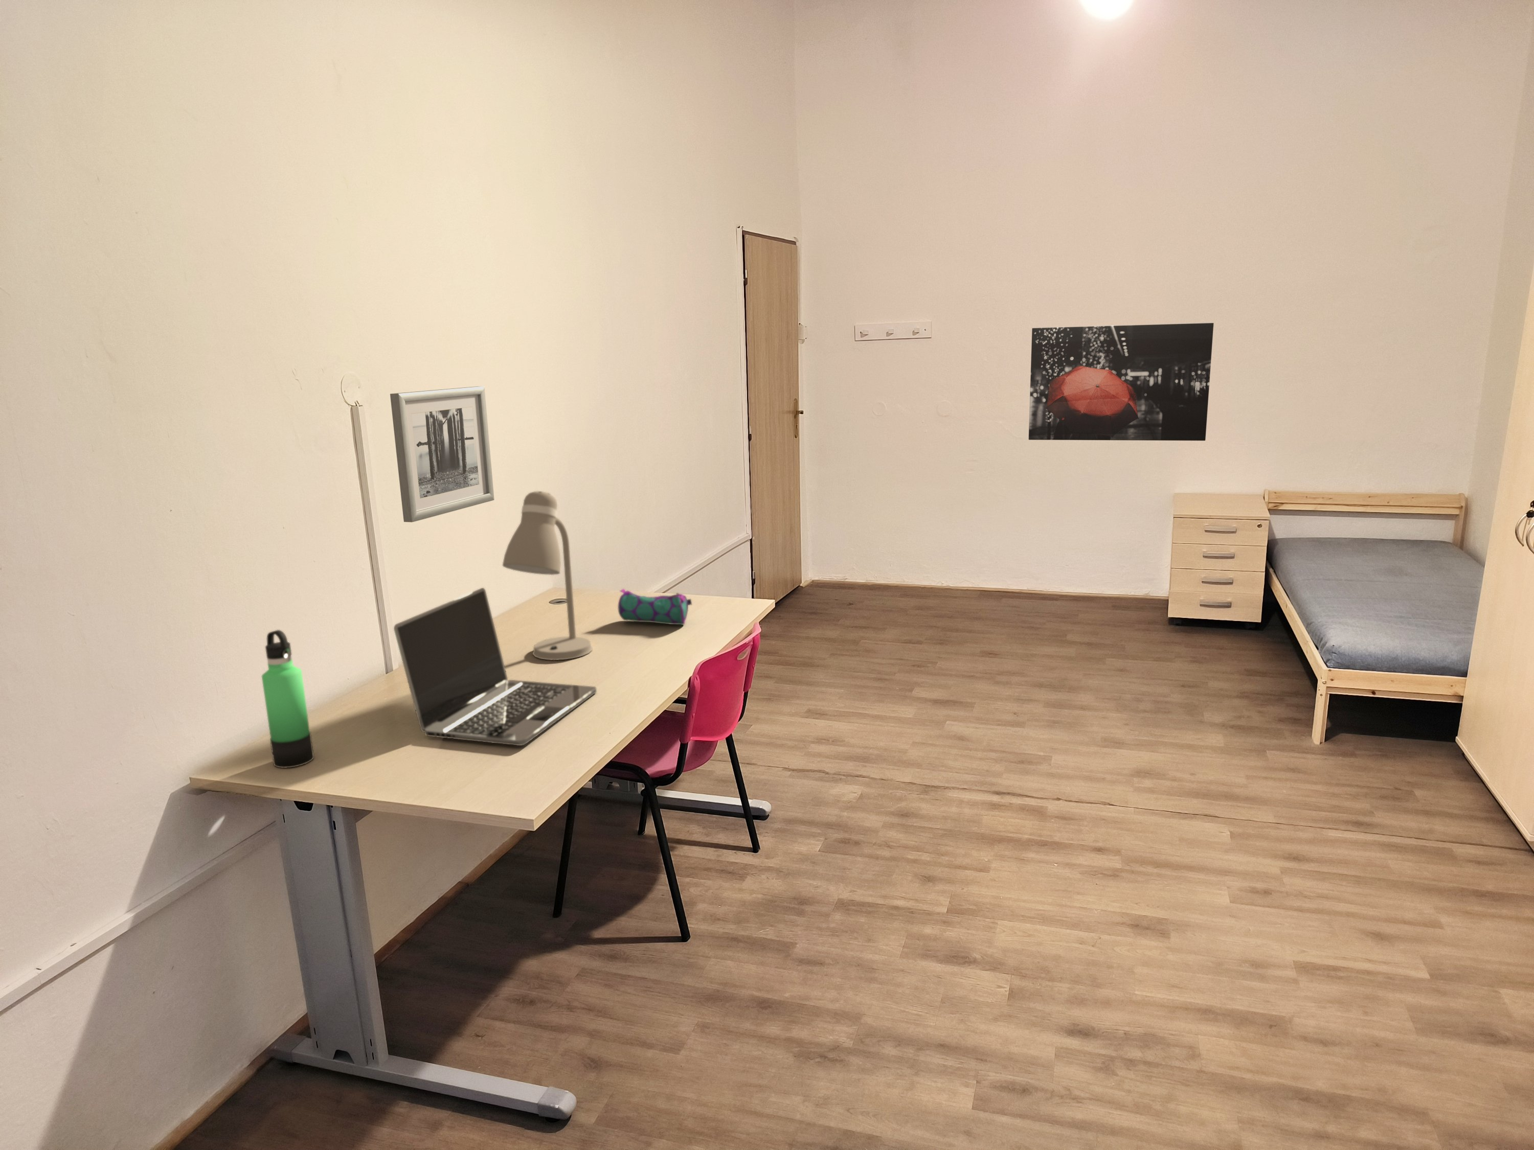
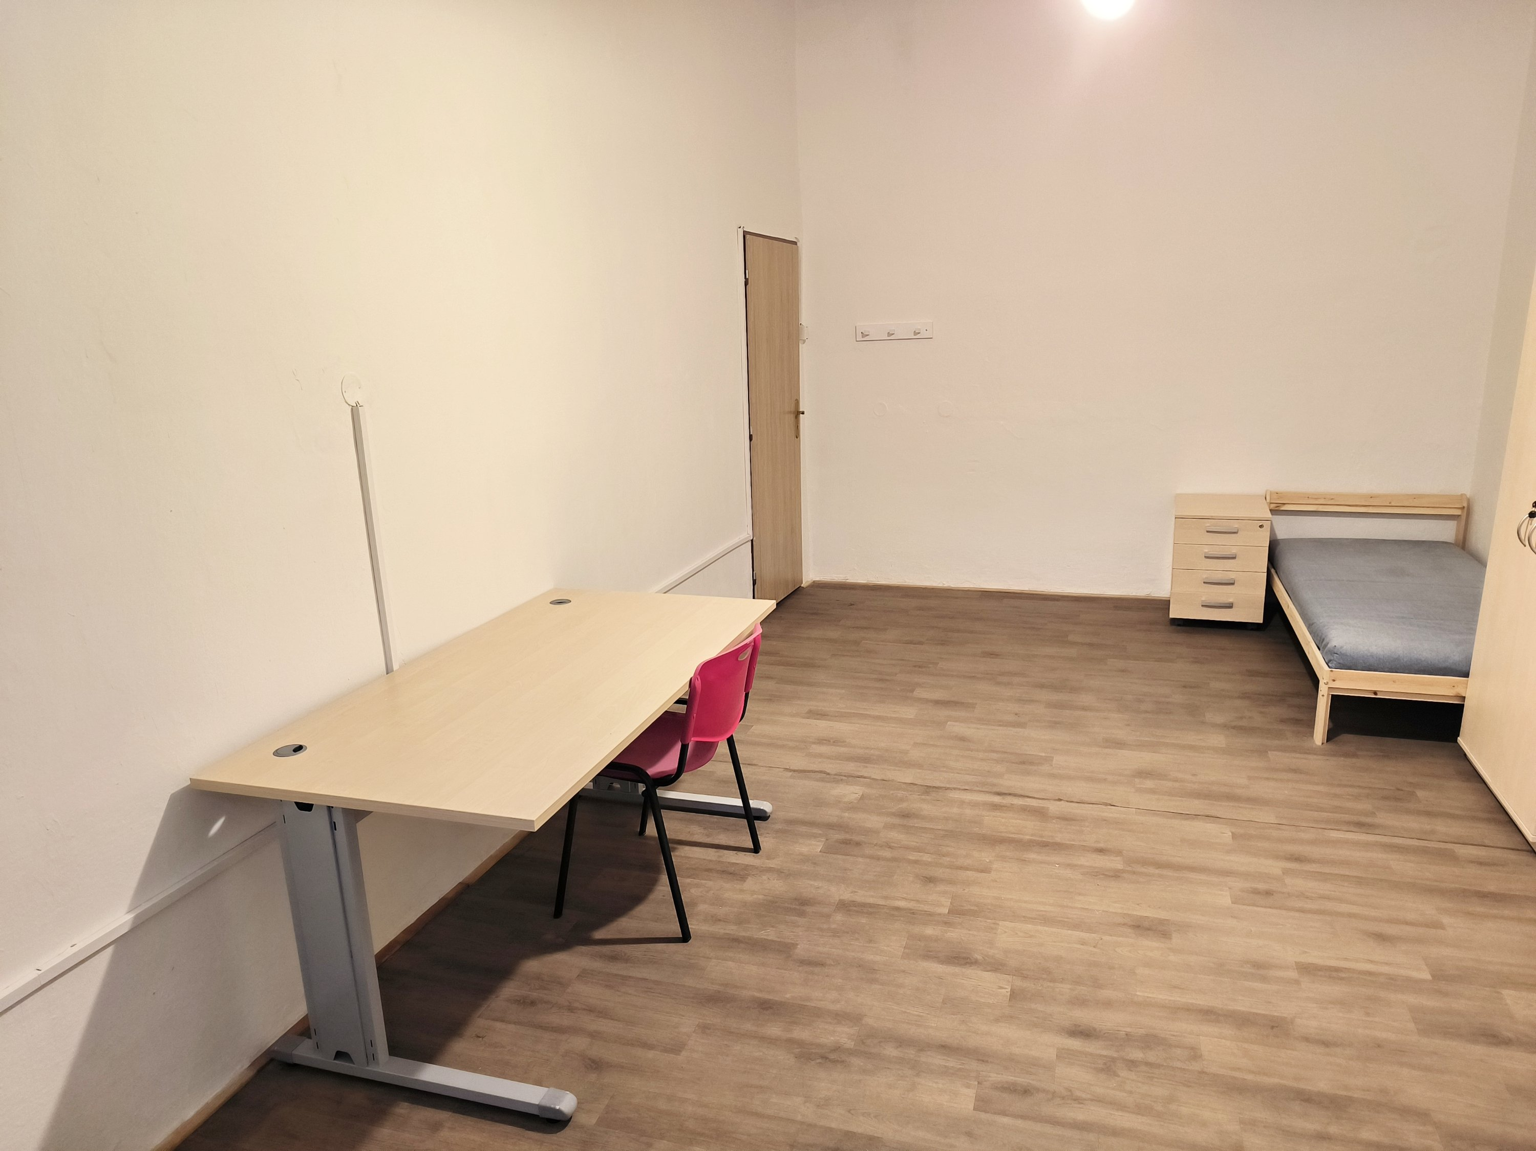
- pencil case (653, 606)
- wall art (1117, 383)
- laptop (501, 661)
- desk lamp (546, 574)
- thermos bottle (285, 696)
- wall art (446, 451)
